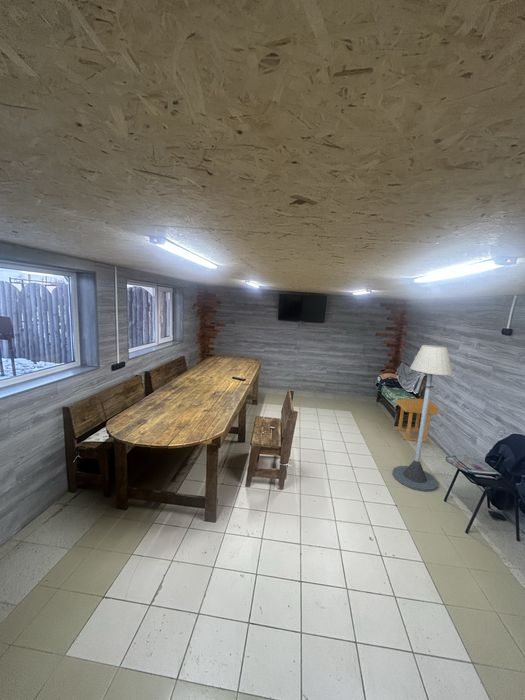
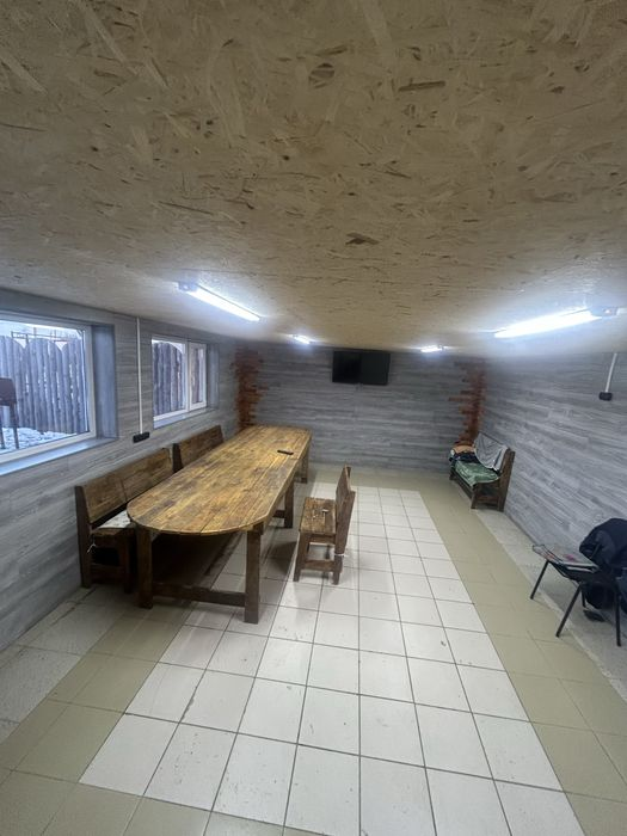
- floor lamp (424, 414)
- side table (416, 418)
